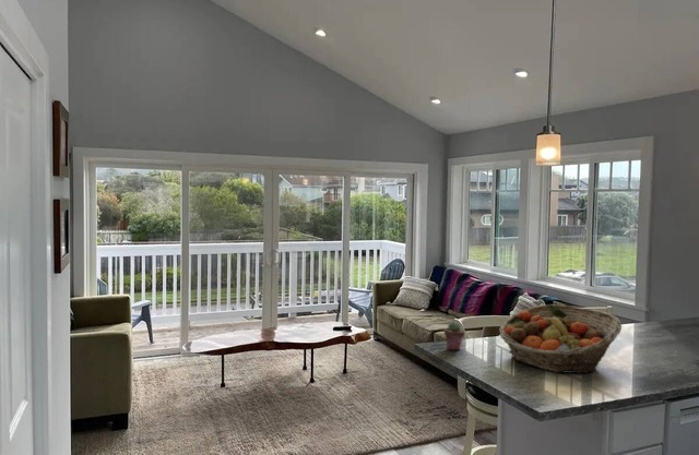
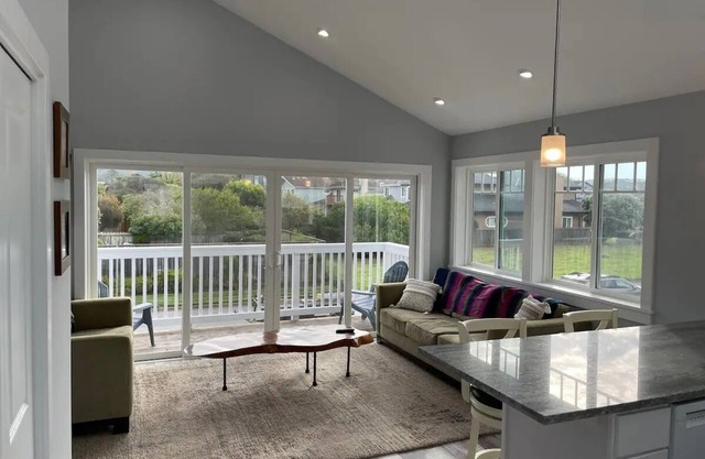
- fruit basket (557, 336)
- potted succulent (453, 335)
